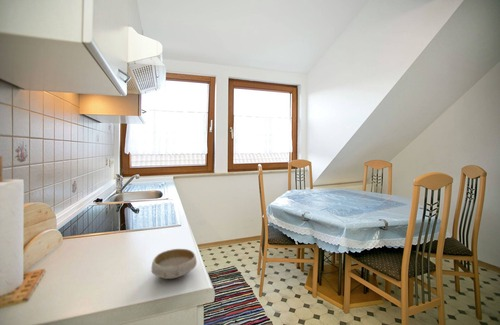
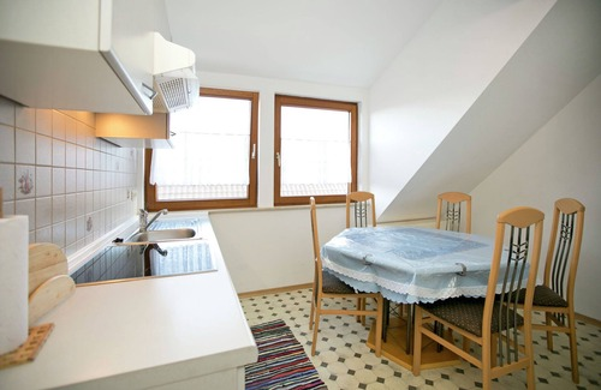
- bowl (174, 264)
